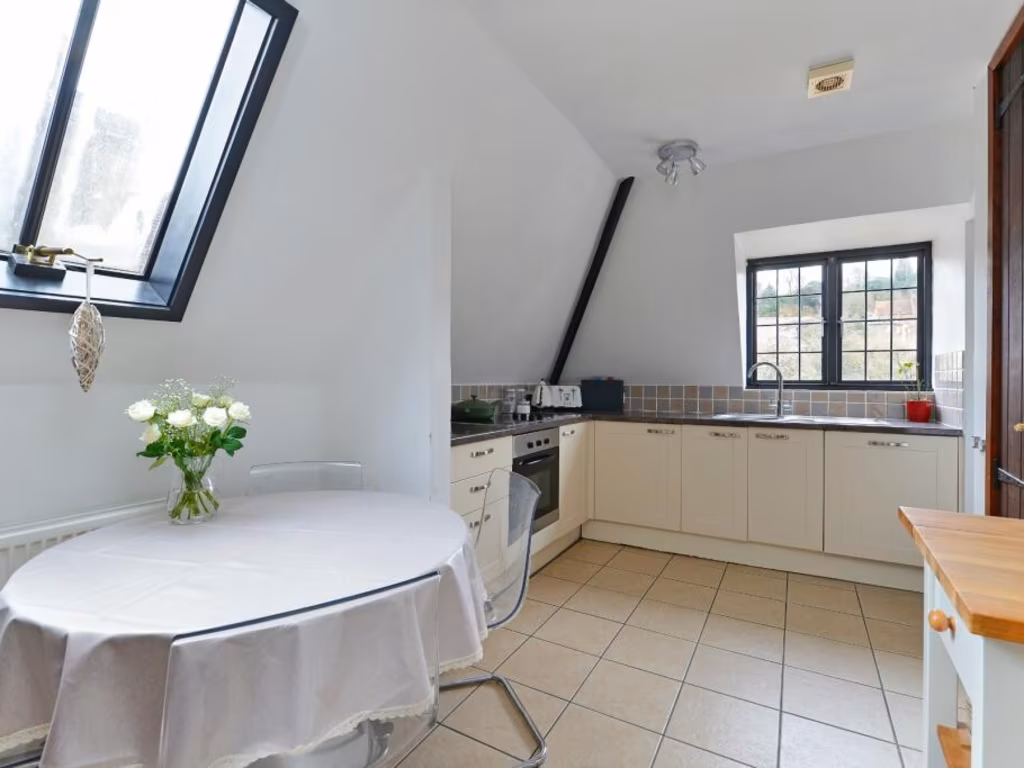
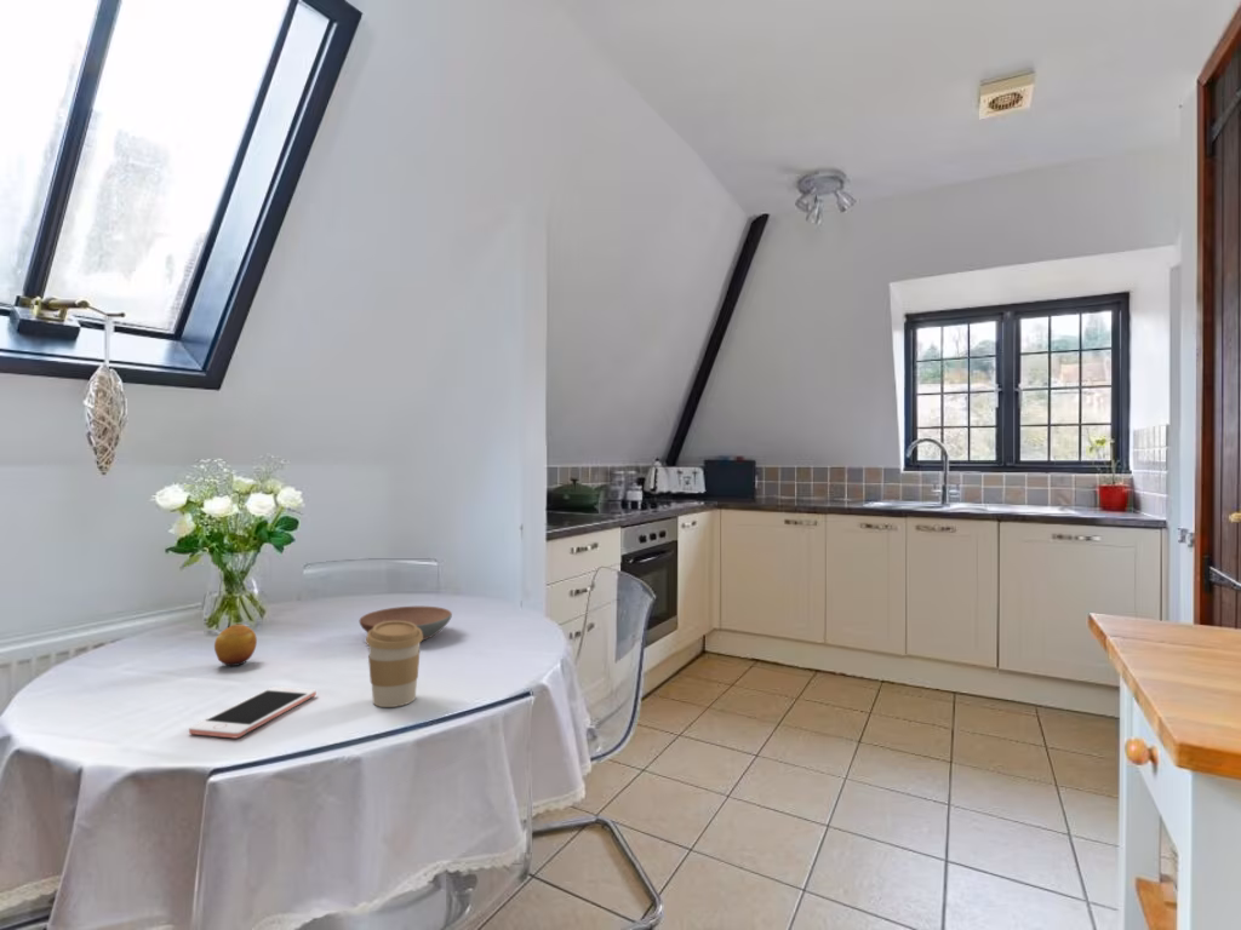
+ bowl (406, 621)
+ cell phone (257, 710)
+ fruit (235, 644)
+ coffee cup (394, 661)
